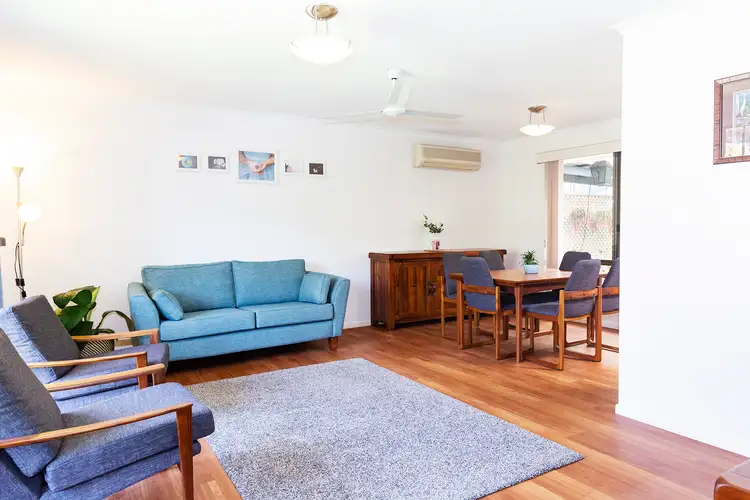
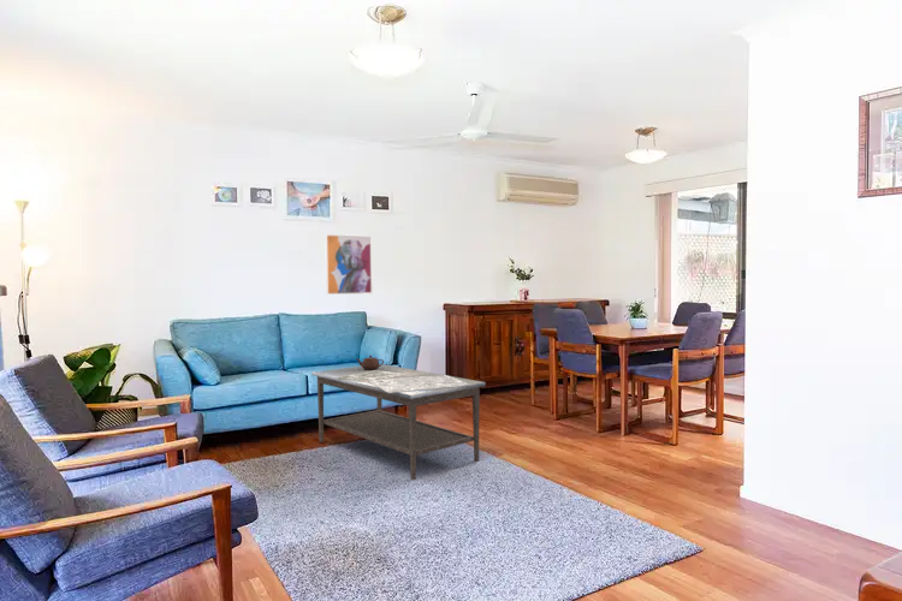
+ coffee table (388, 412)
+ wall art (349, 264)
